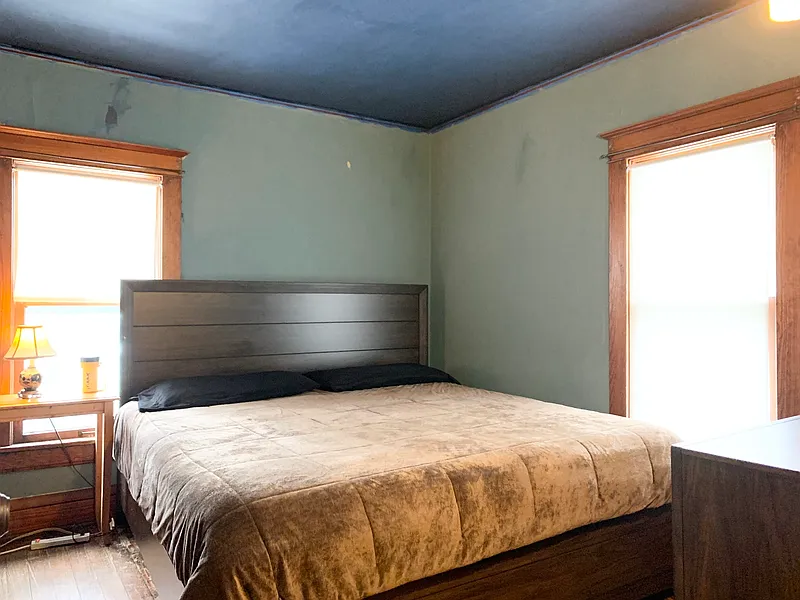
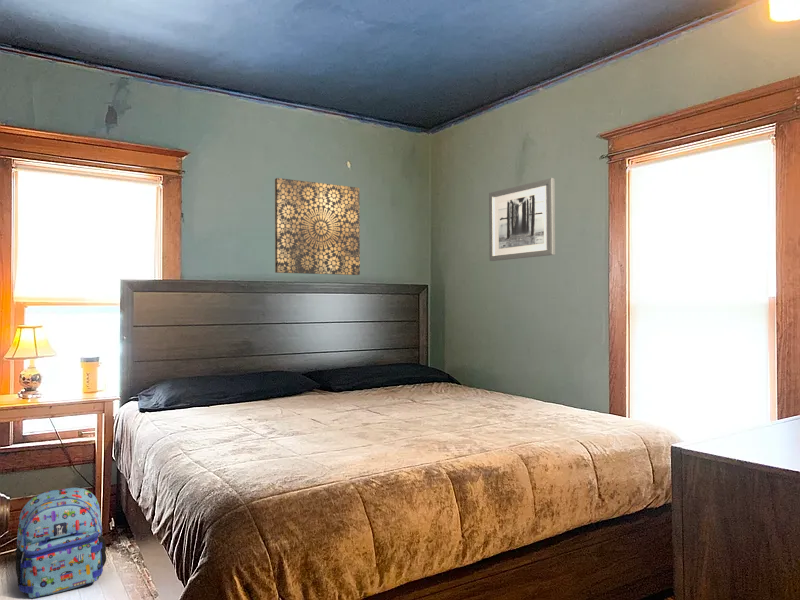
+ wall art (520, 222)
+ backpack (61, 537)
+ wall art (318, 228)
